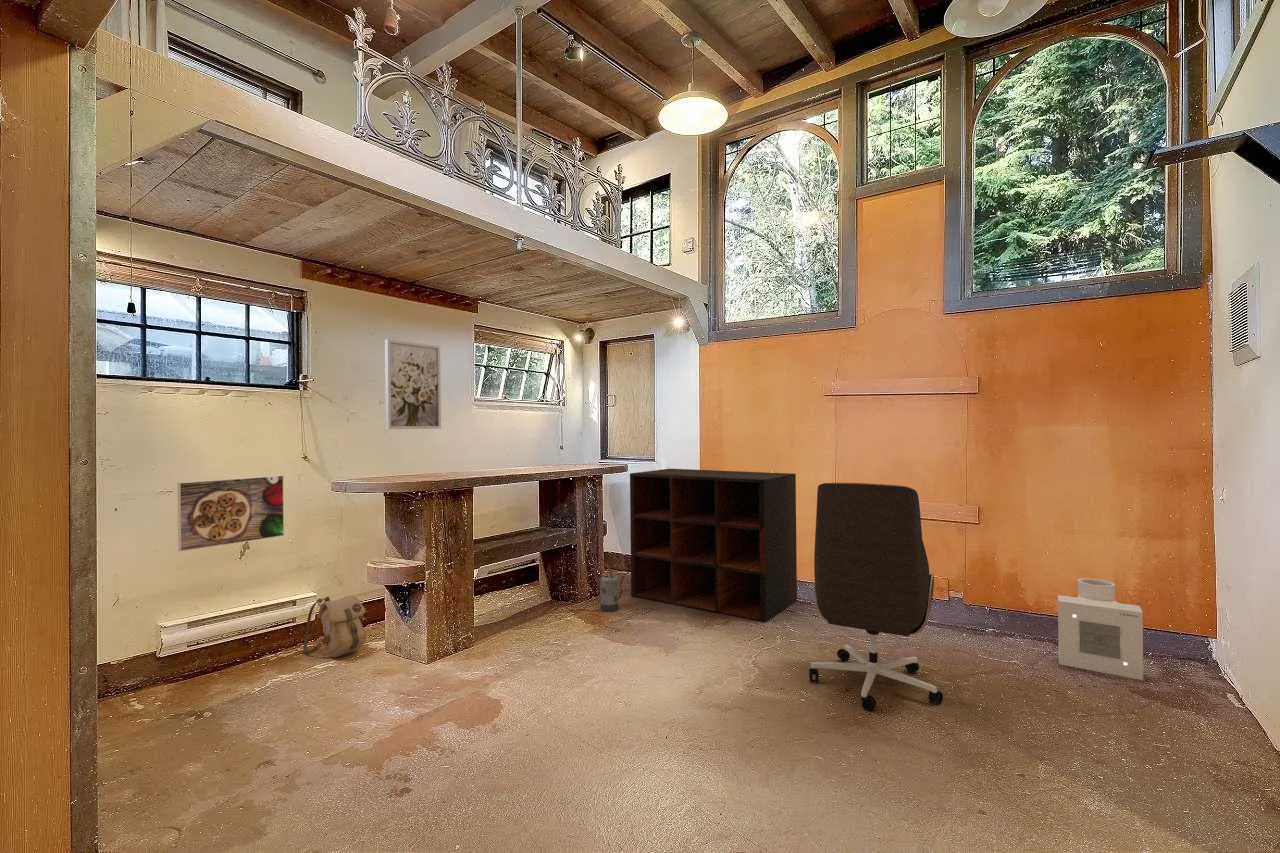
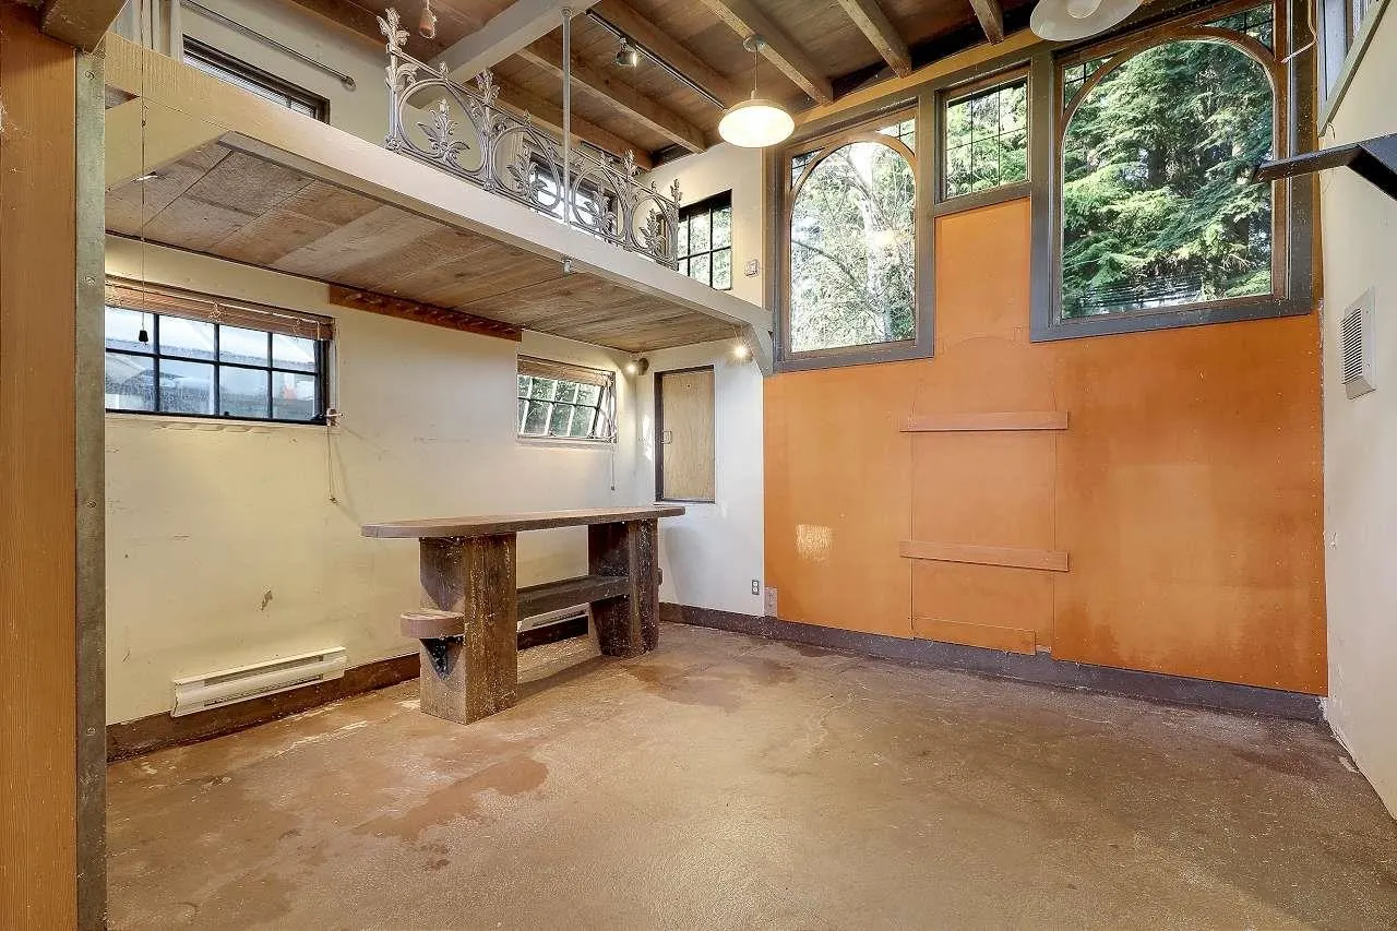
- air purifier (1096, 621)
- shelving unit (711, 536)
- wall art (413, 385)
- backpack (336, 623)
- watering can (609, 586)
- office chair (873, 581)
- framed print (234, 510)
